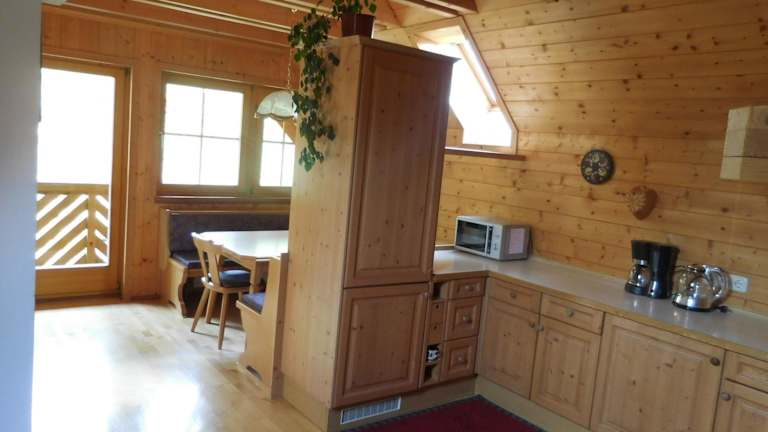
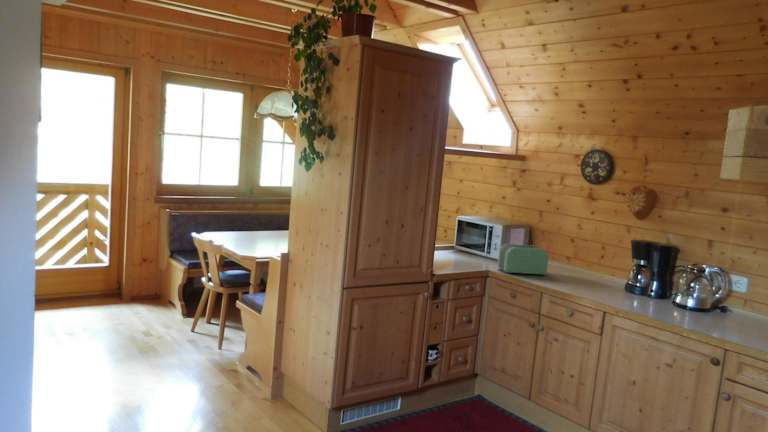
+ toaster (522, 259)
